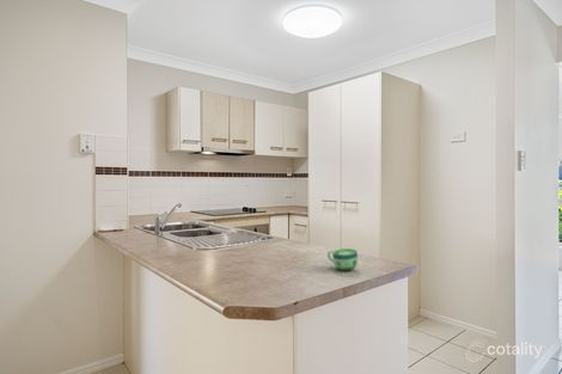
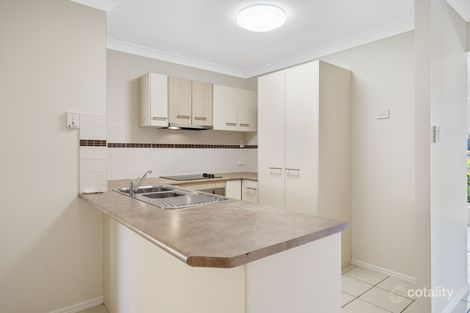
- cup (341, 259)
